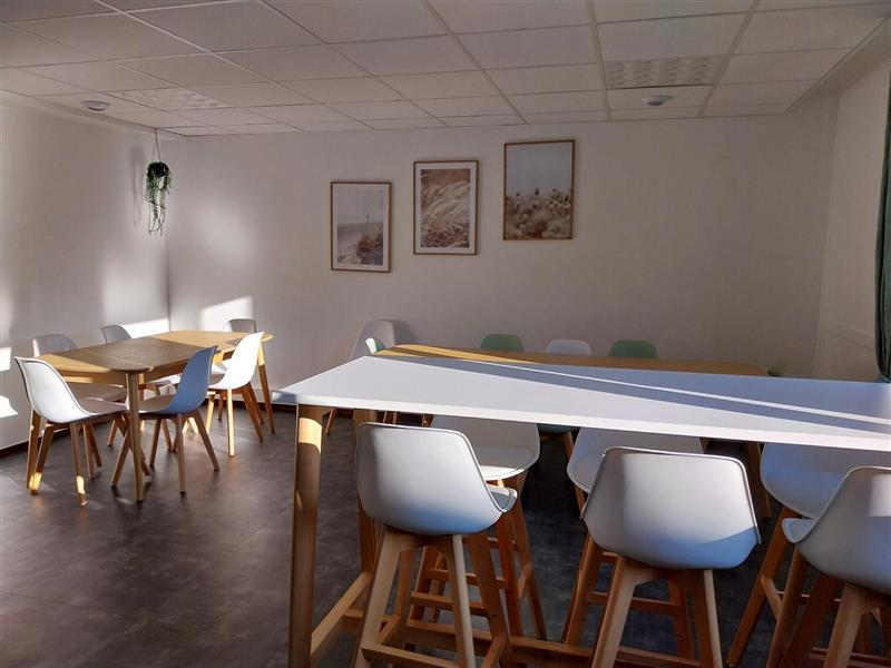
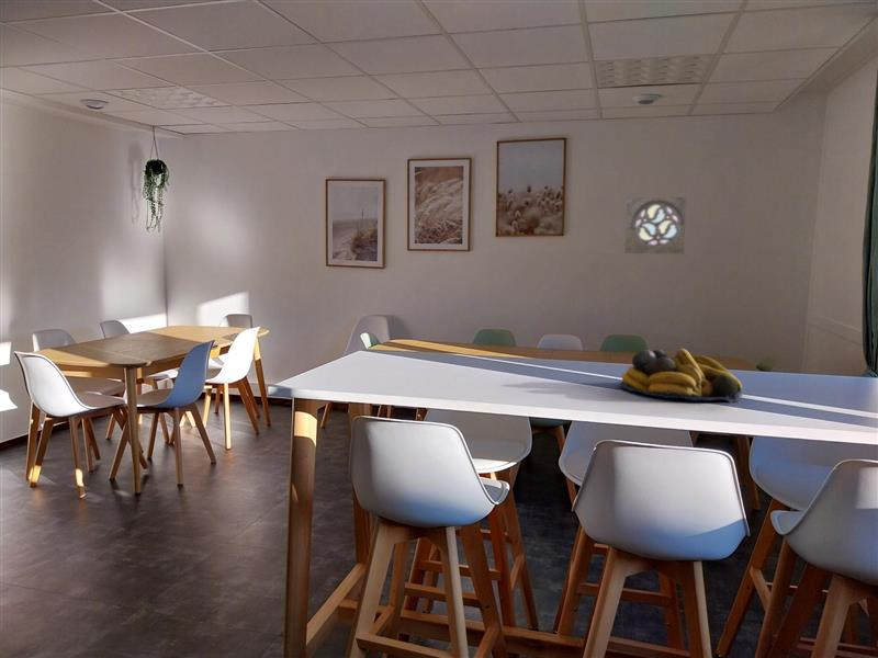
+ fruit bowl (679, 370)
+ wall ornament (654, 225)
